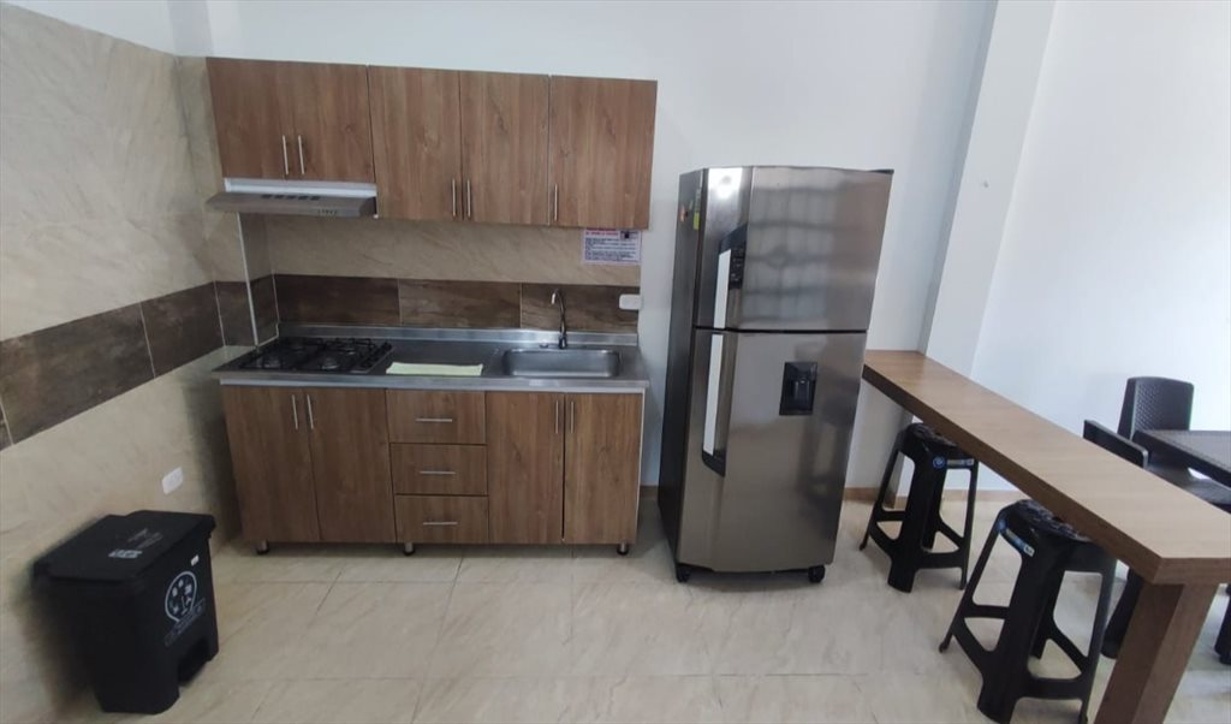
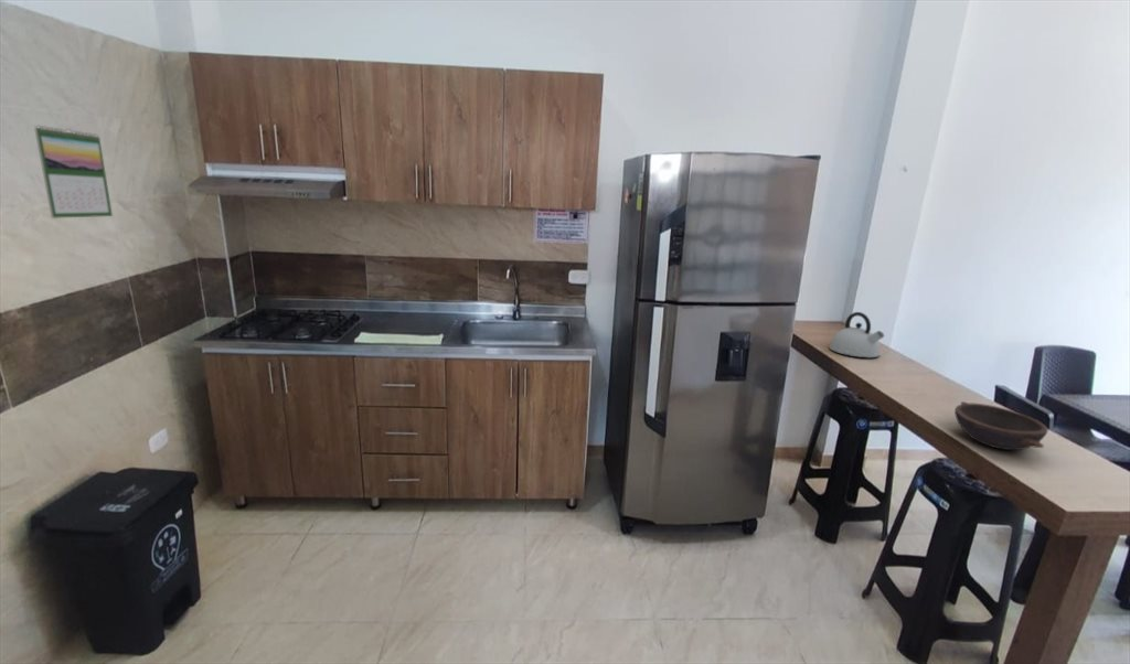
+ bowl (996, 428)
+ kettle (859, 332)
+ calendar (76, 173)
